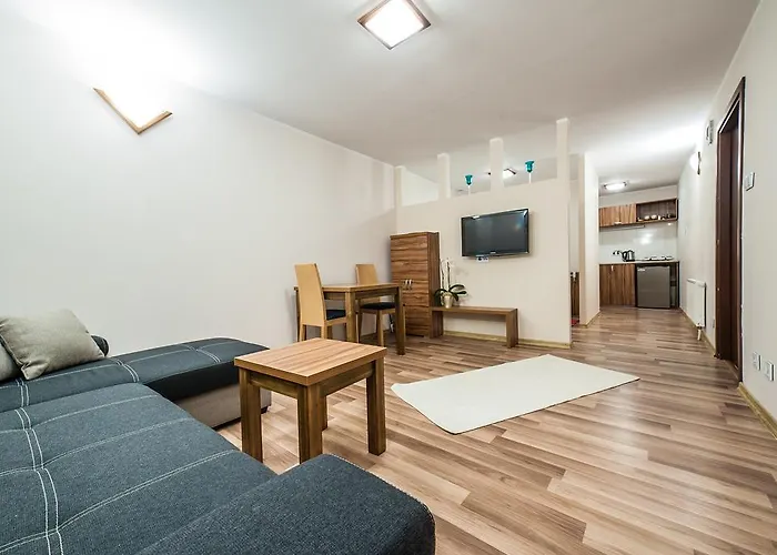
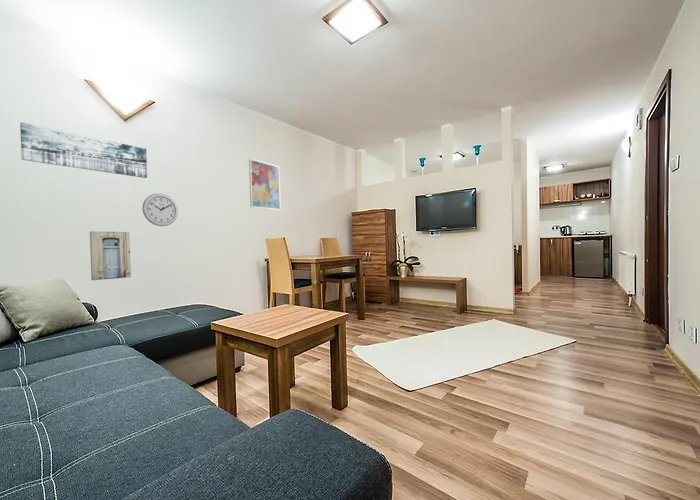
+ wall art (265, 185)
+ wall art (111, 255)
+ wall clock (161, 209)
+ wall art (91, 153)
